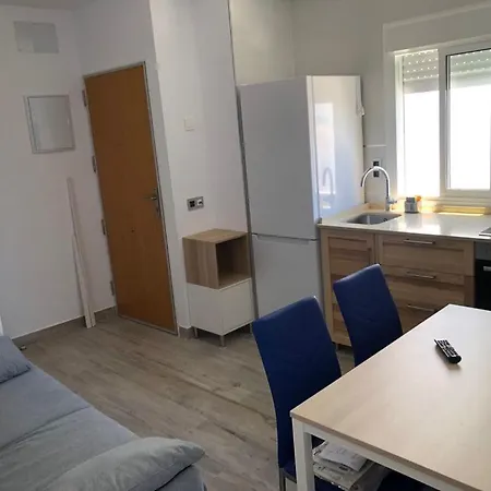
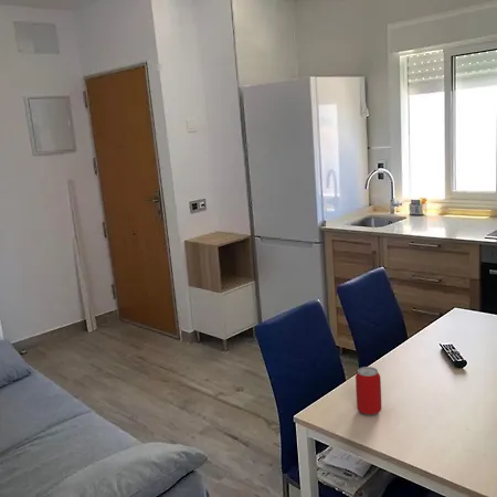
+ beverage can (368, 390)
